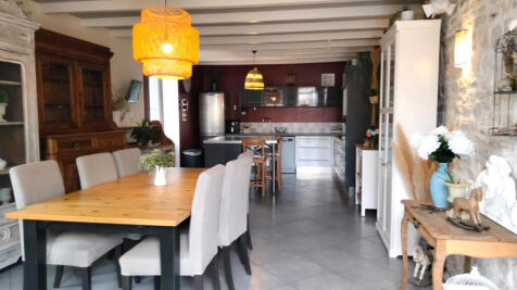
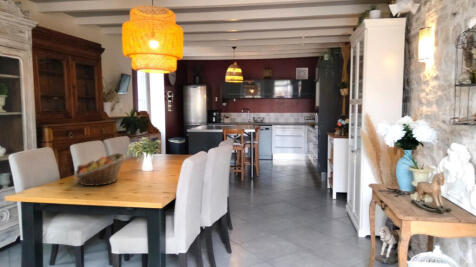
+ fruit basket (101, 168)
